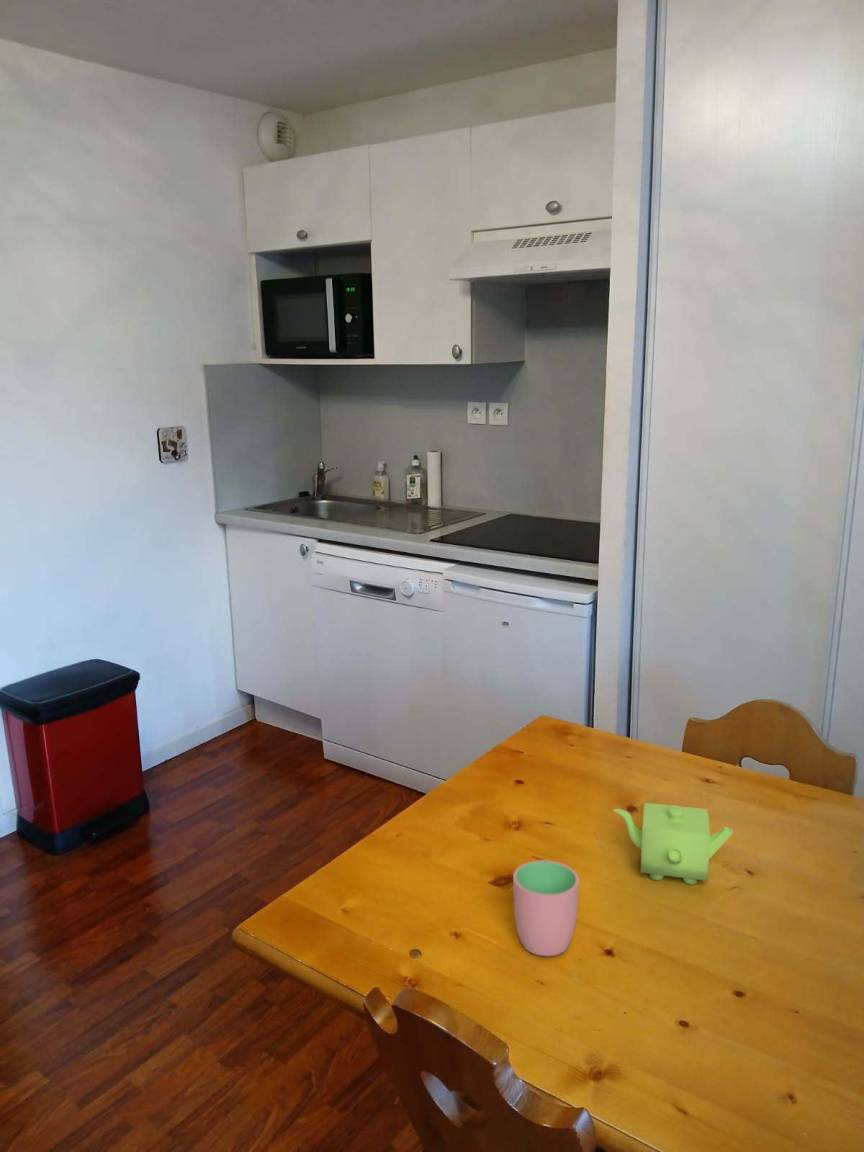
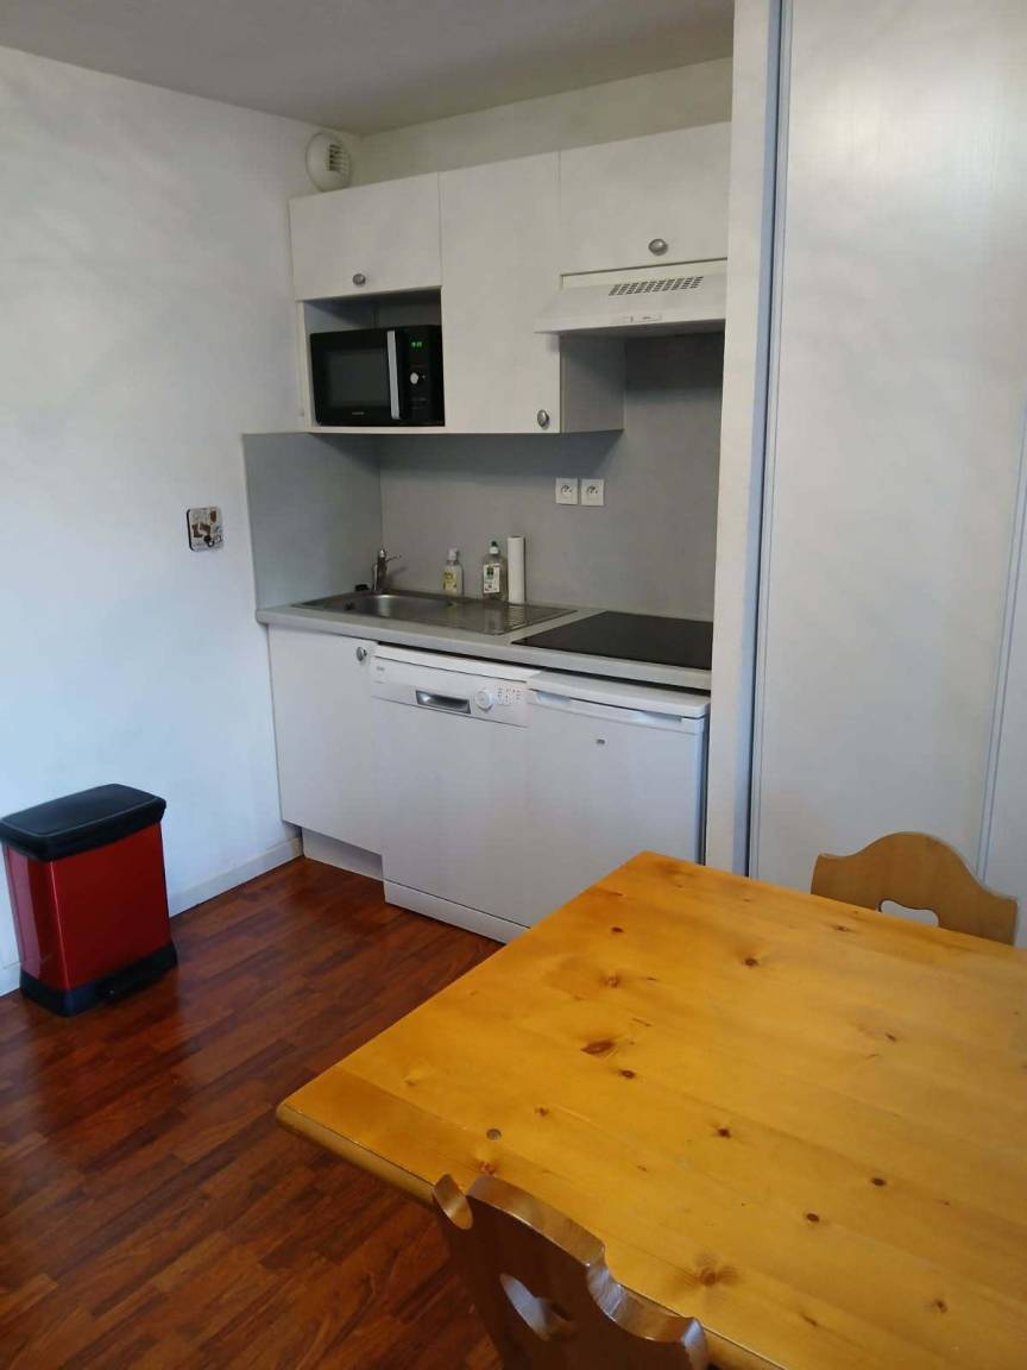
- teapot (671, 842)
- cup (545, 903)
